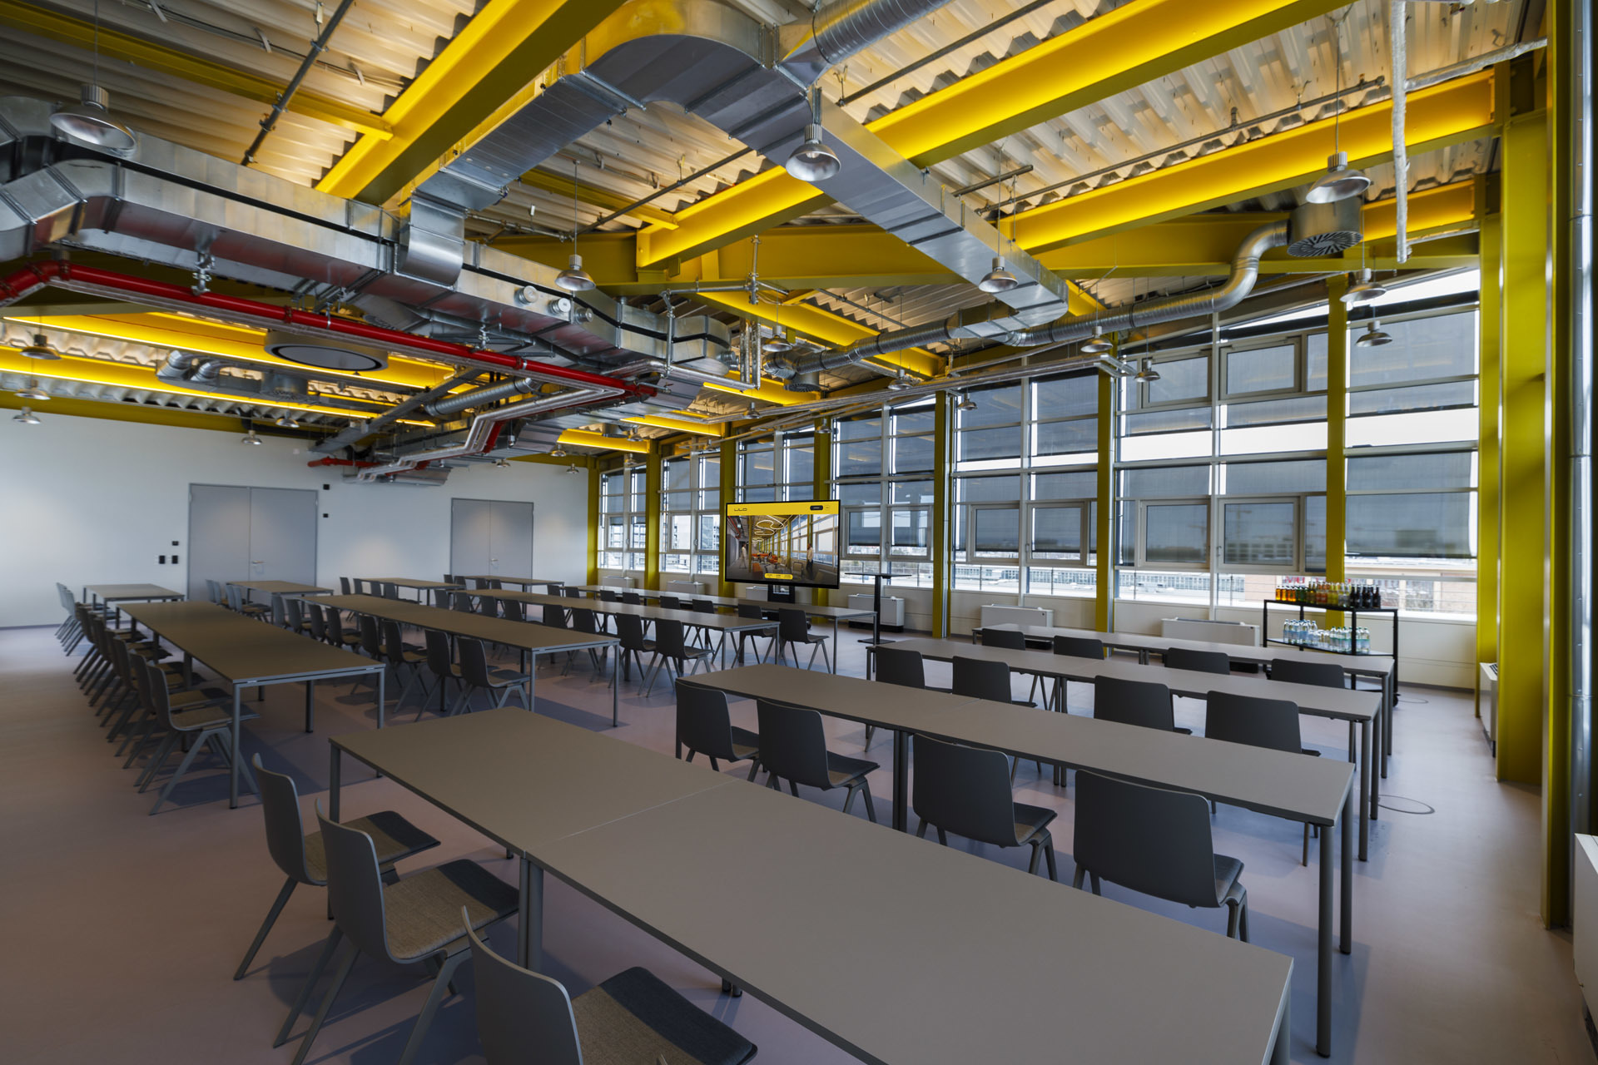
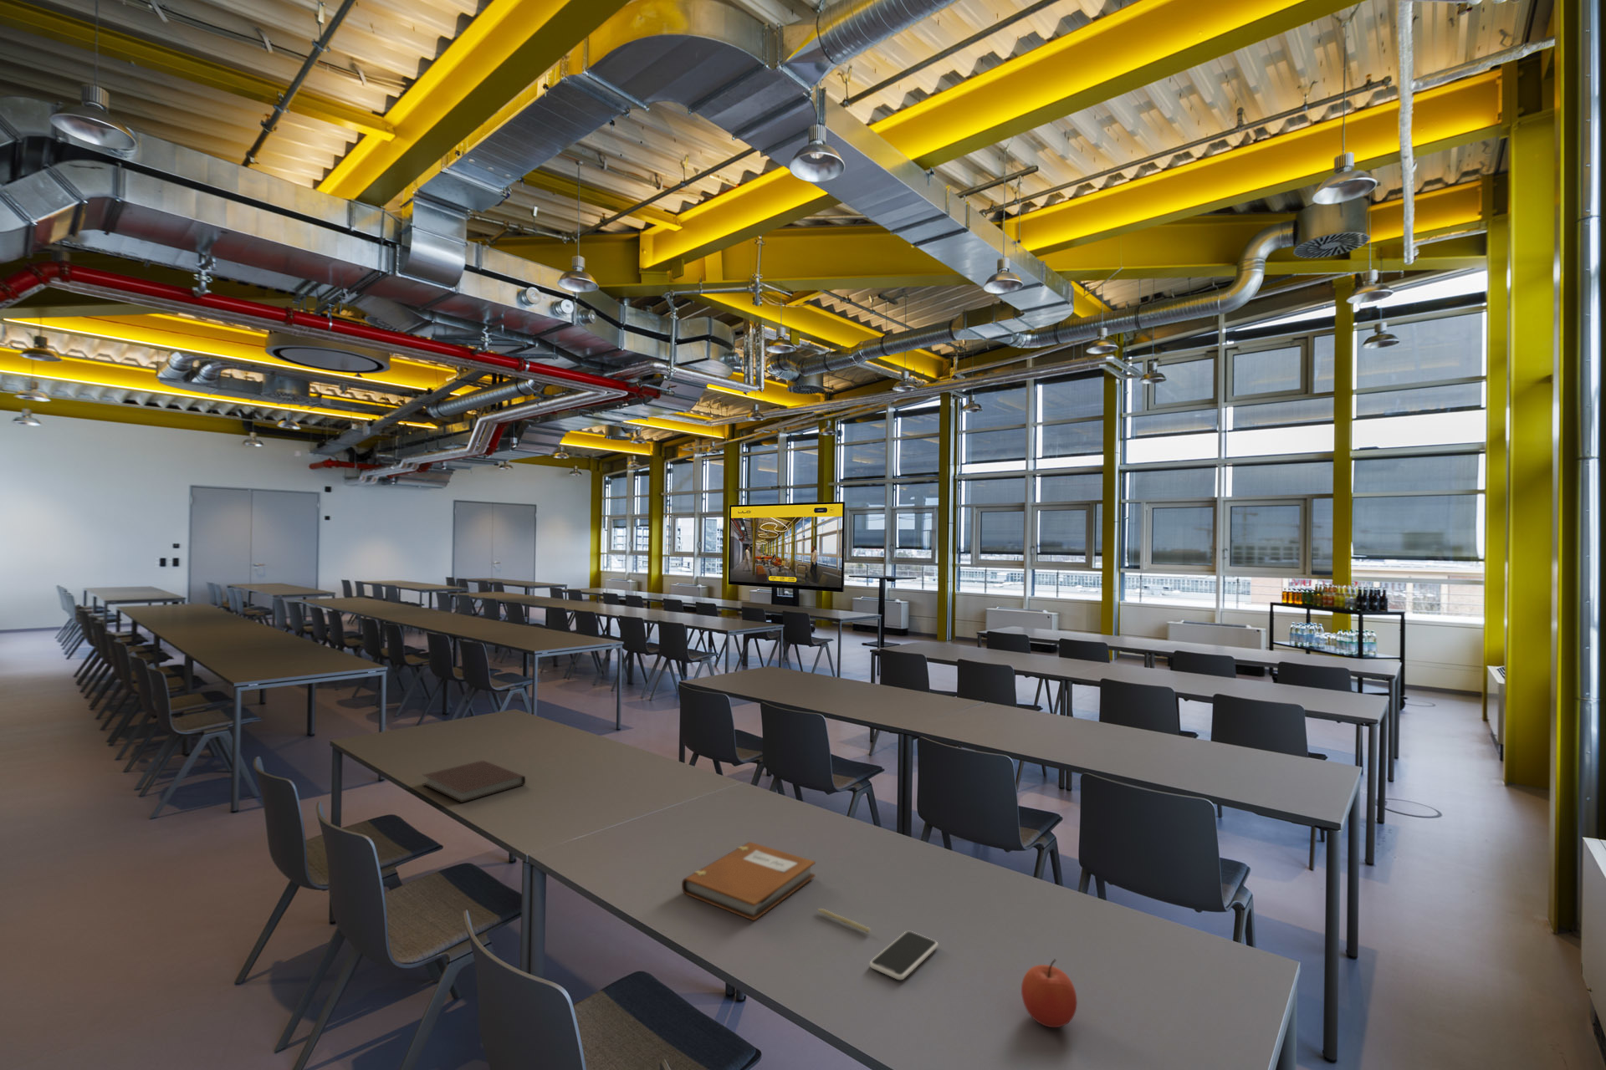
+ apple (1048, 989)
+ notebook (752, 875)
+ notebook (473, 779)
+ smartphone (905, 954)
+ pencil (842, 920)
